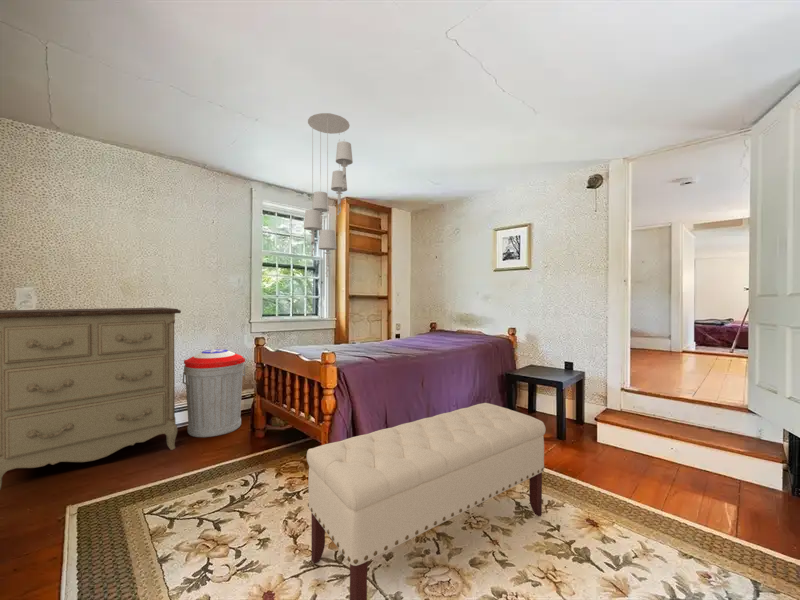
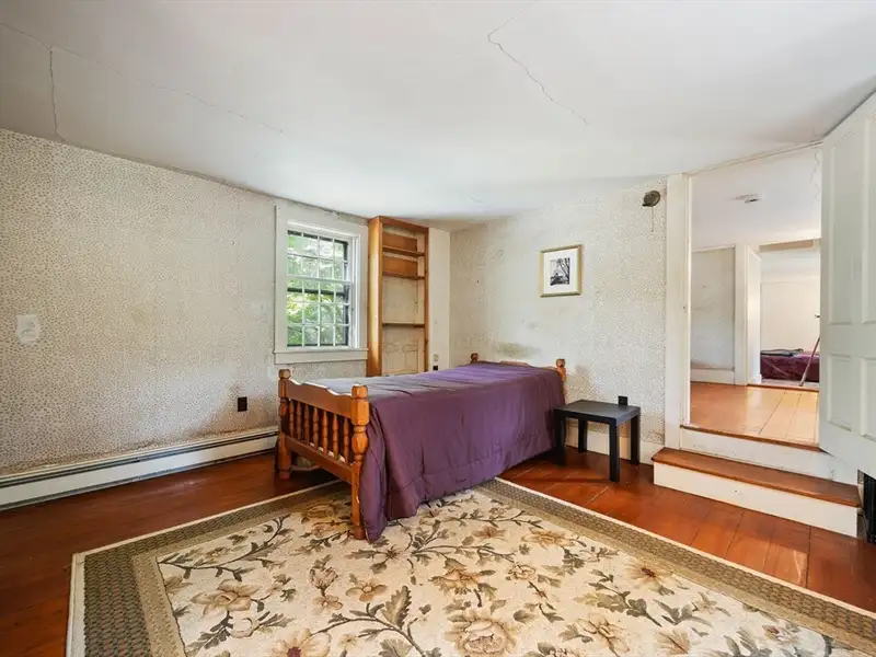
- bench (437, 483)
- trash can (215, 389)
- dresser (91, 384)
- ceiling light fixture (327, 199)
